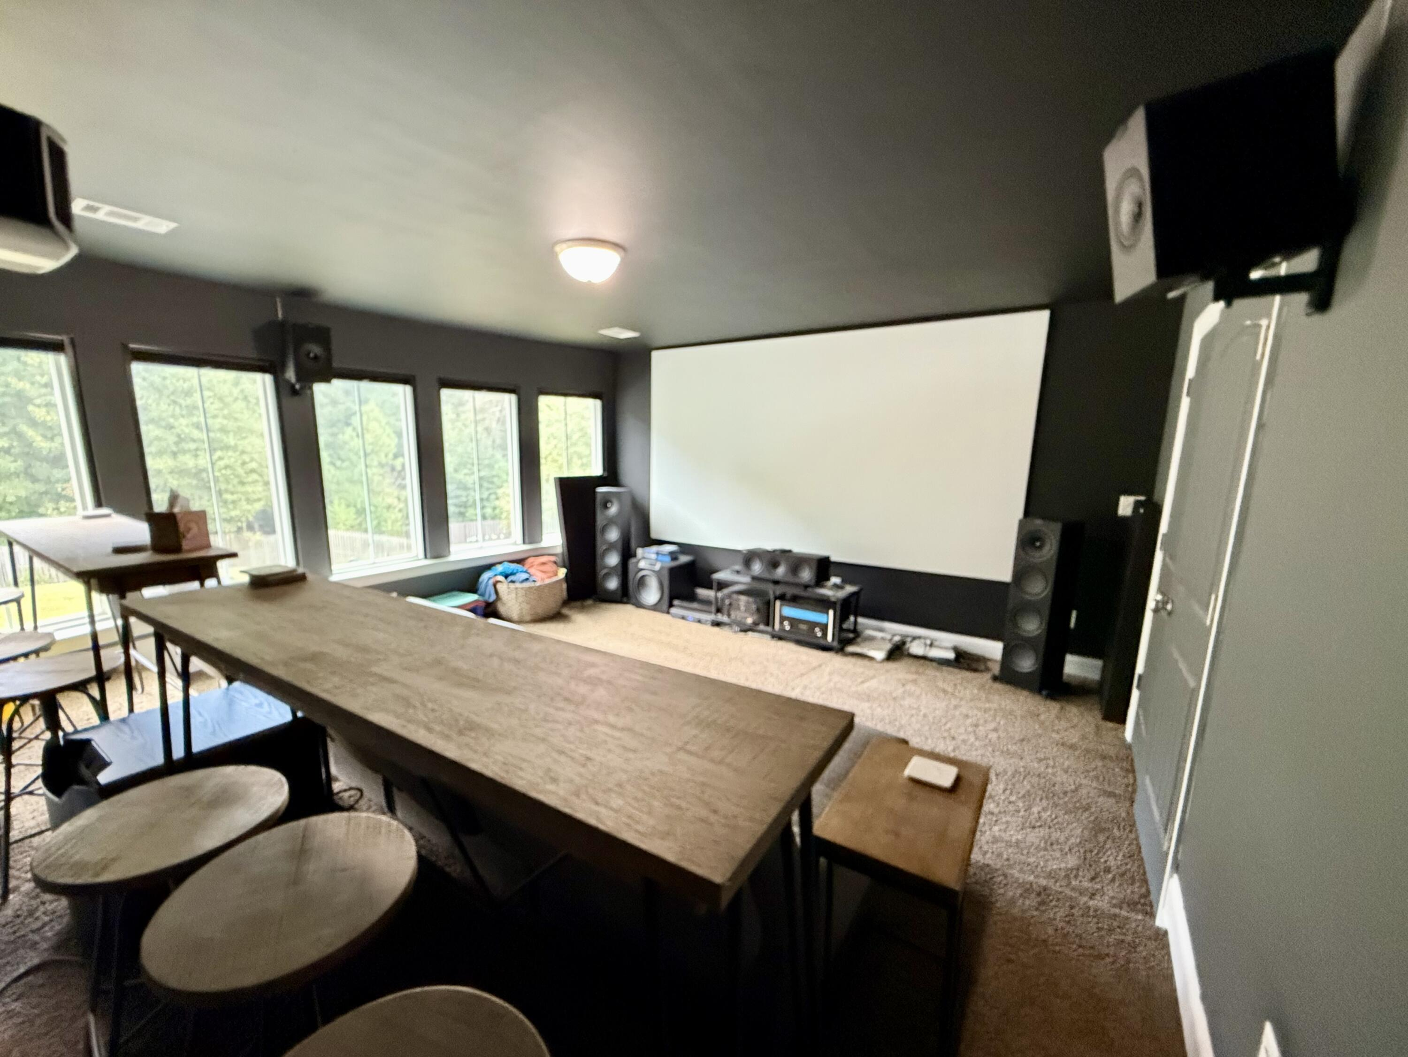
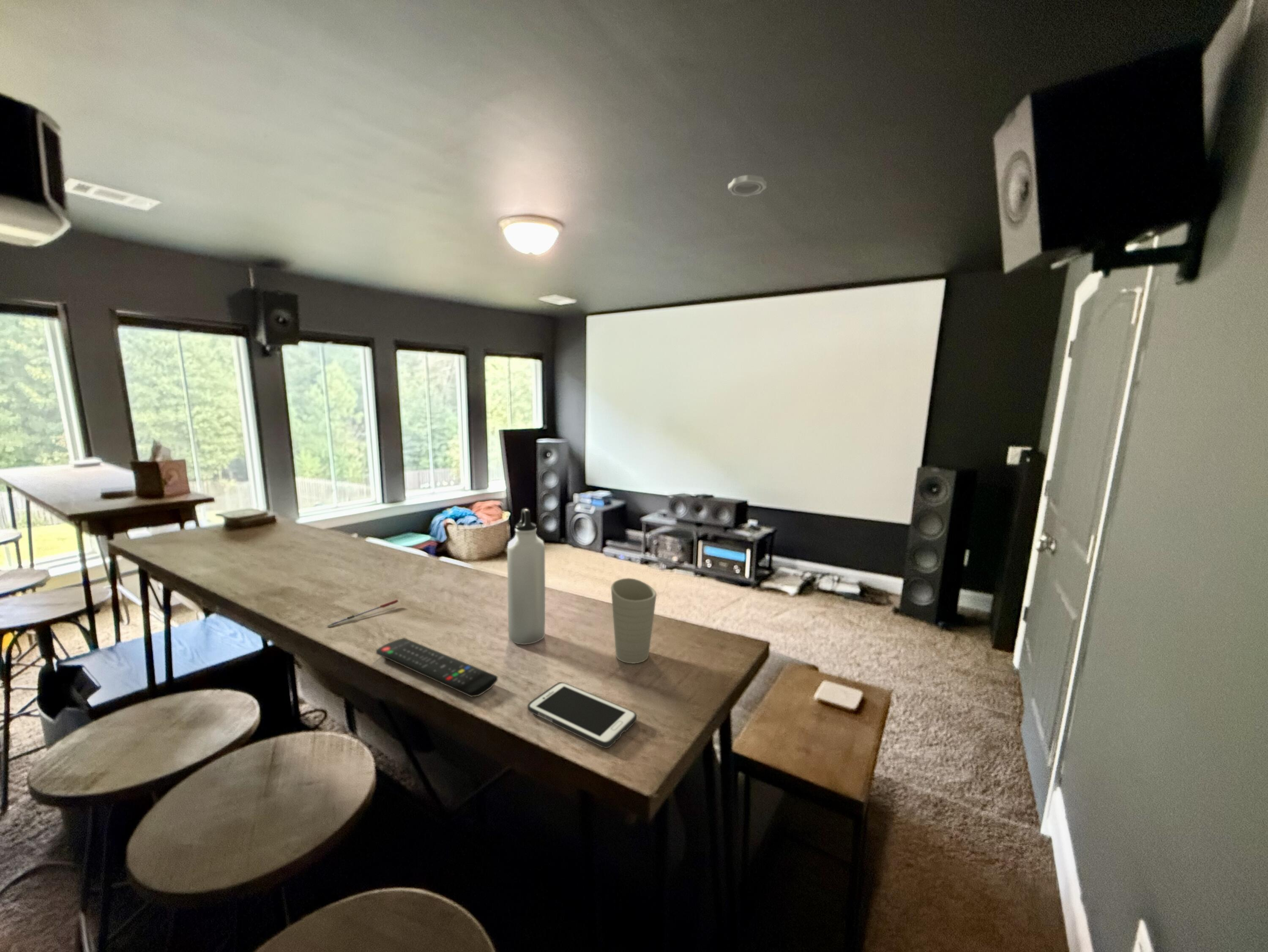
+ smoke detector (747, 183)
+ water bottle (526, 574)
+ cup (633, 620)
+ cell phone (581, 712)
+ remote control (433, 666)
+ pen (364, 612)
